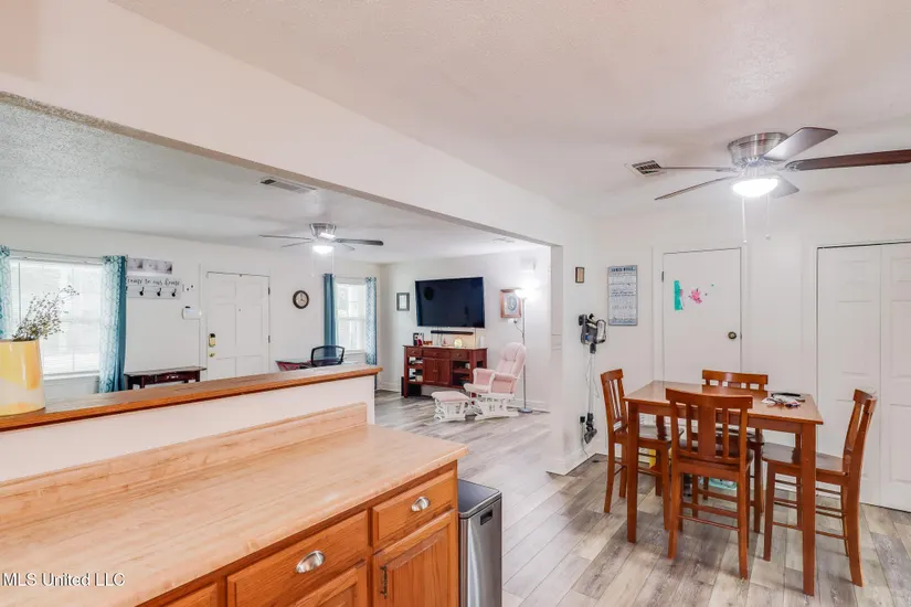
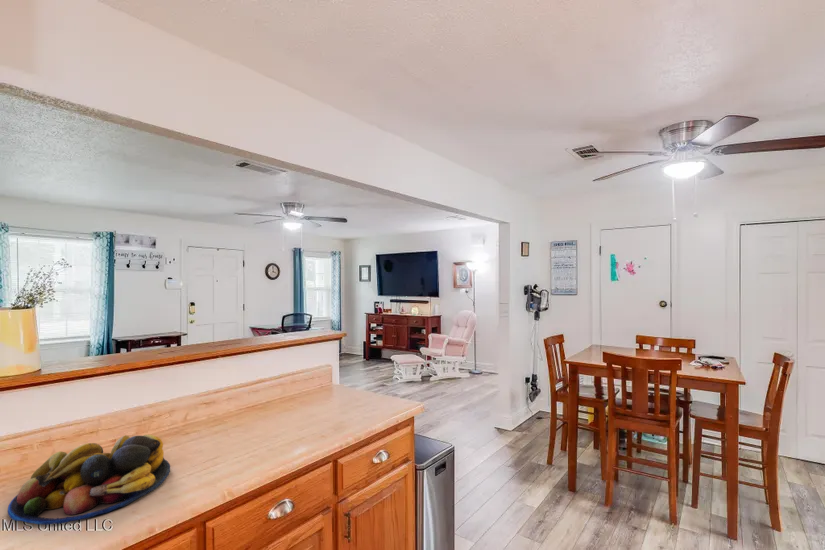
+ fruit bowl (95, 463)
